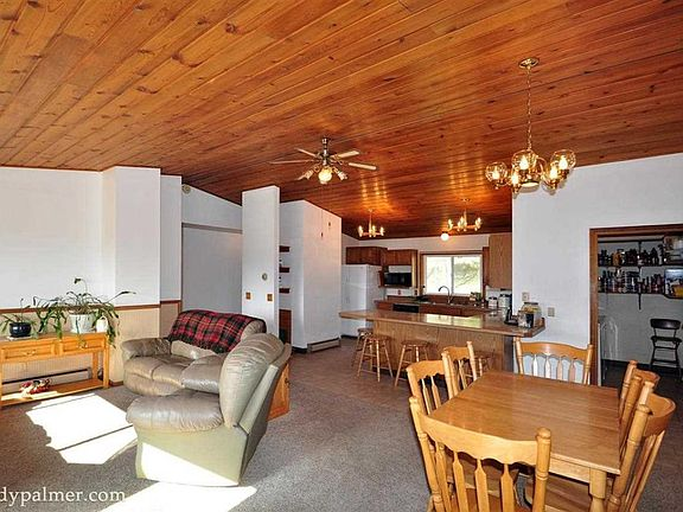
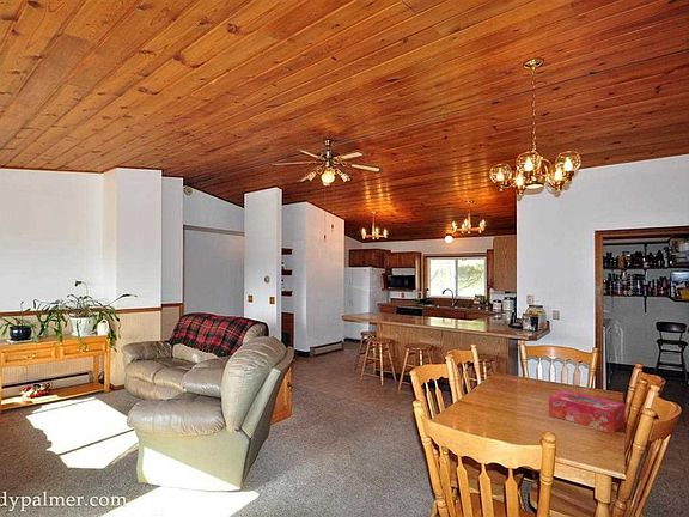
+ tissue box (585, 409)
